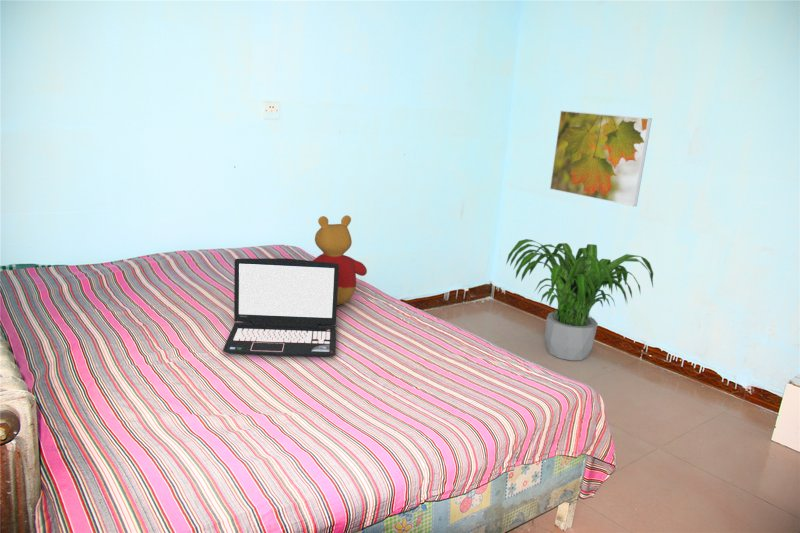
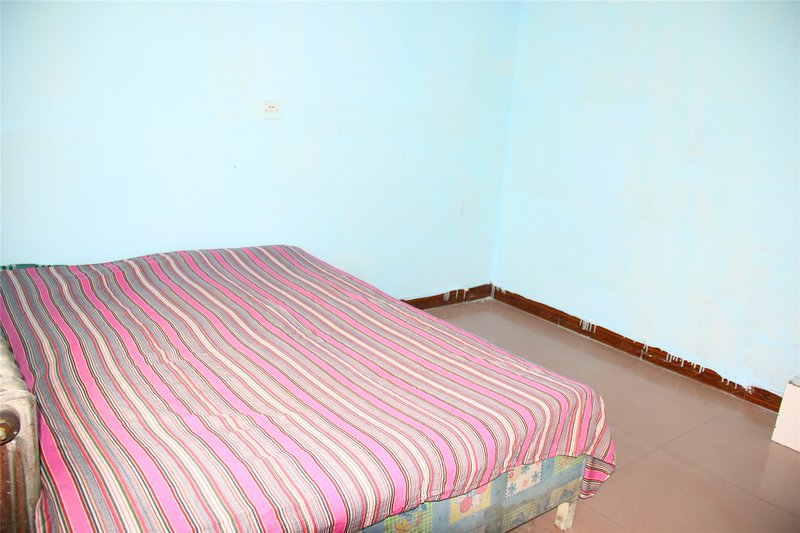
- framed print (597, 156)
- stuffed bear (327, 257)
- laptop (283, 306)
- potted plant (578, 302)
